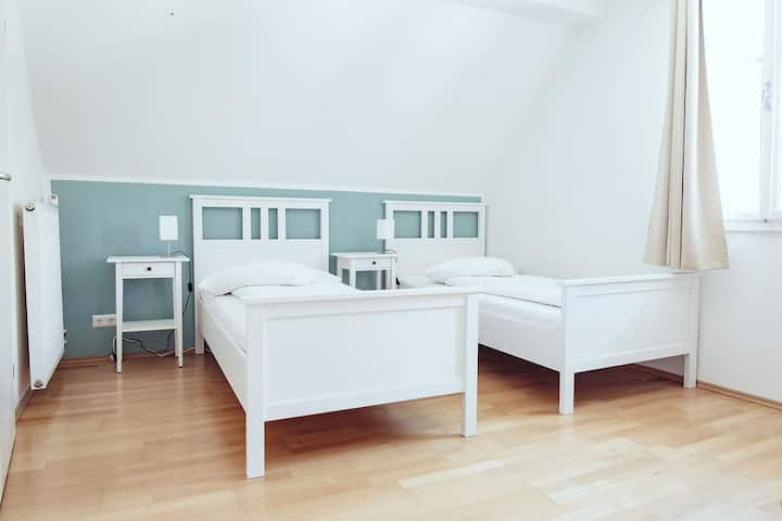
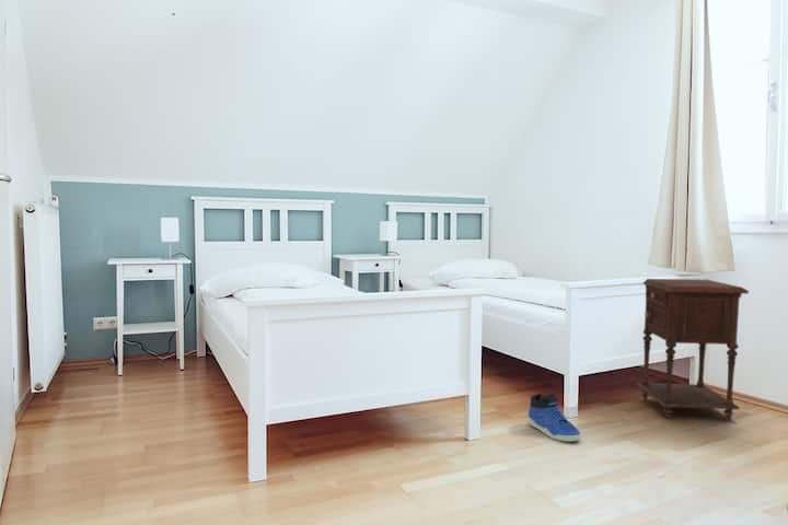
+ nightstand (687, 342)
+ sneaker (554, 415)
